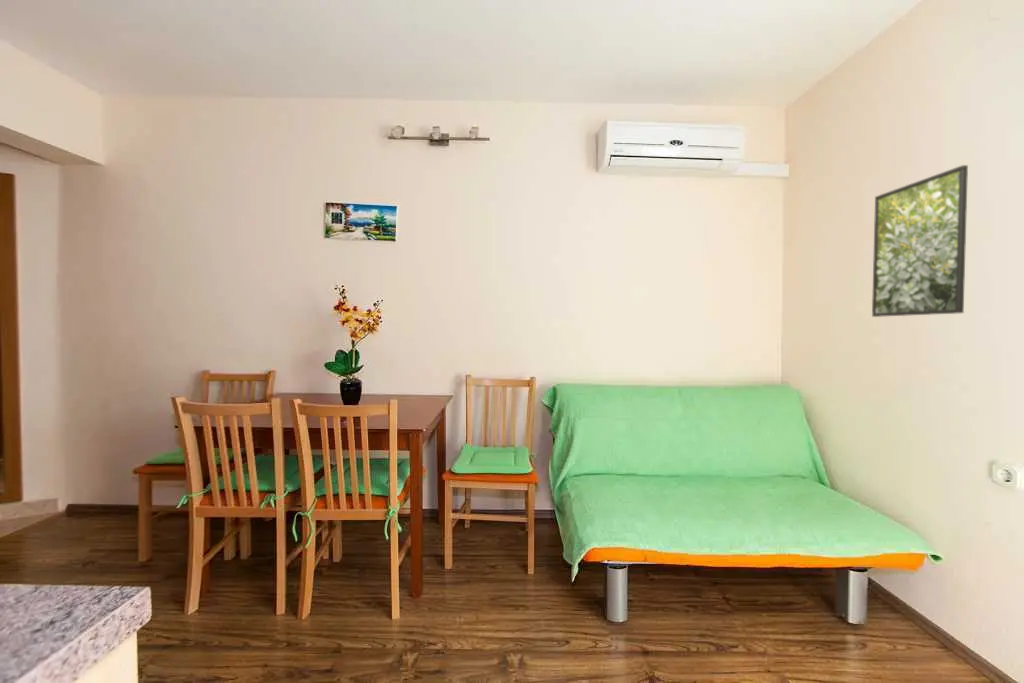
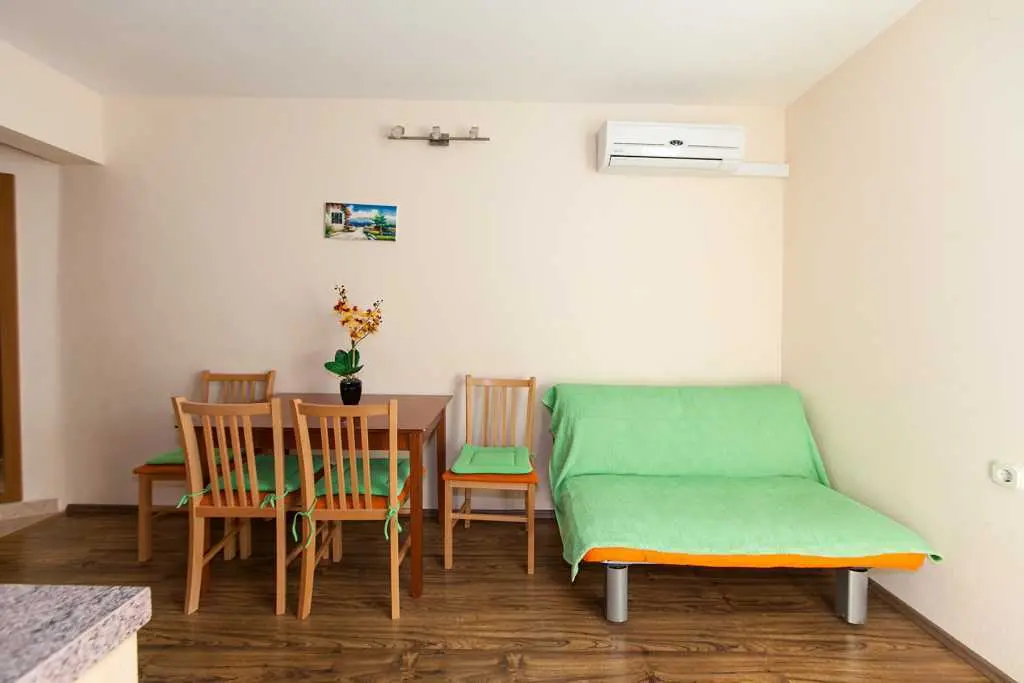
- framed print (914, 248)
